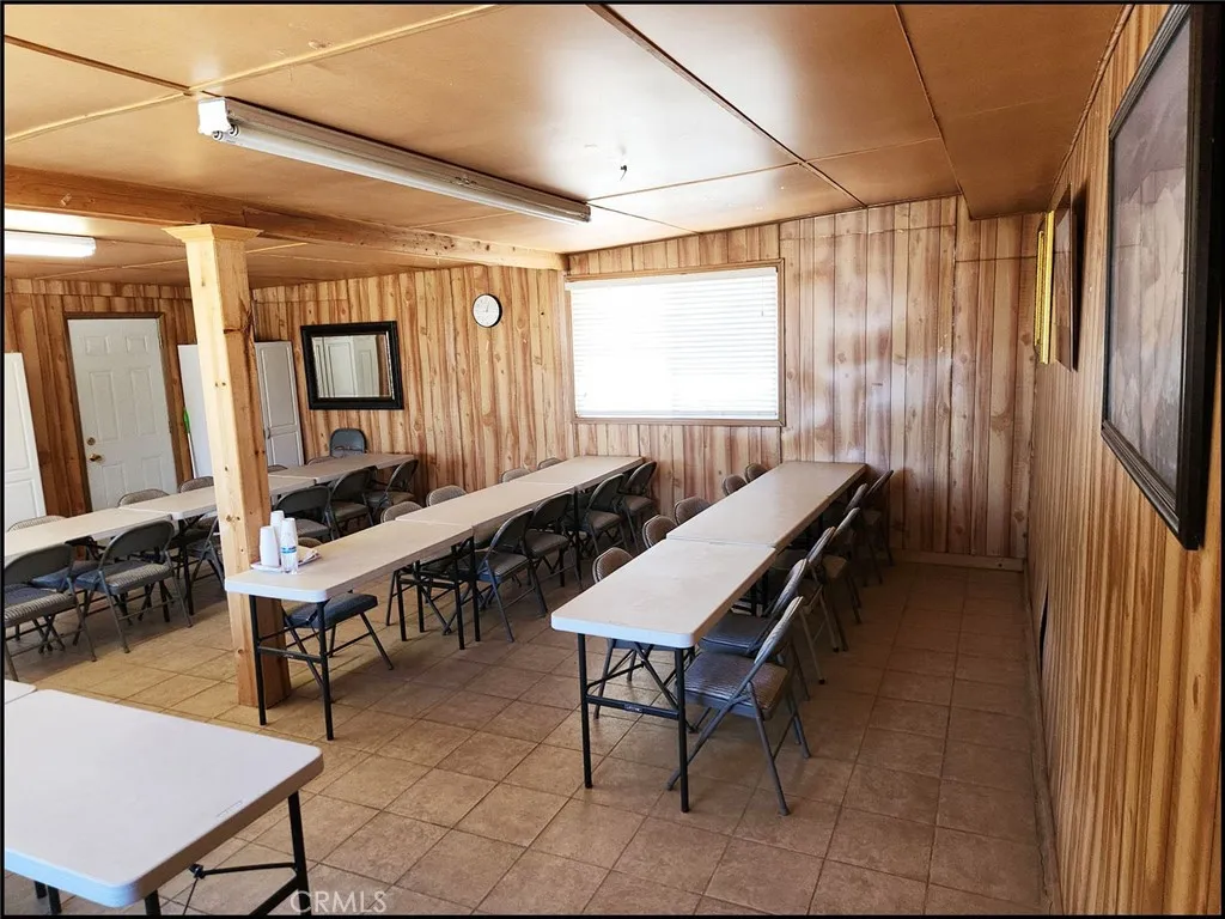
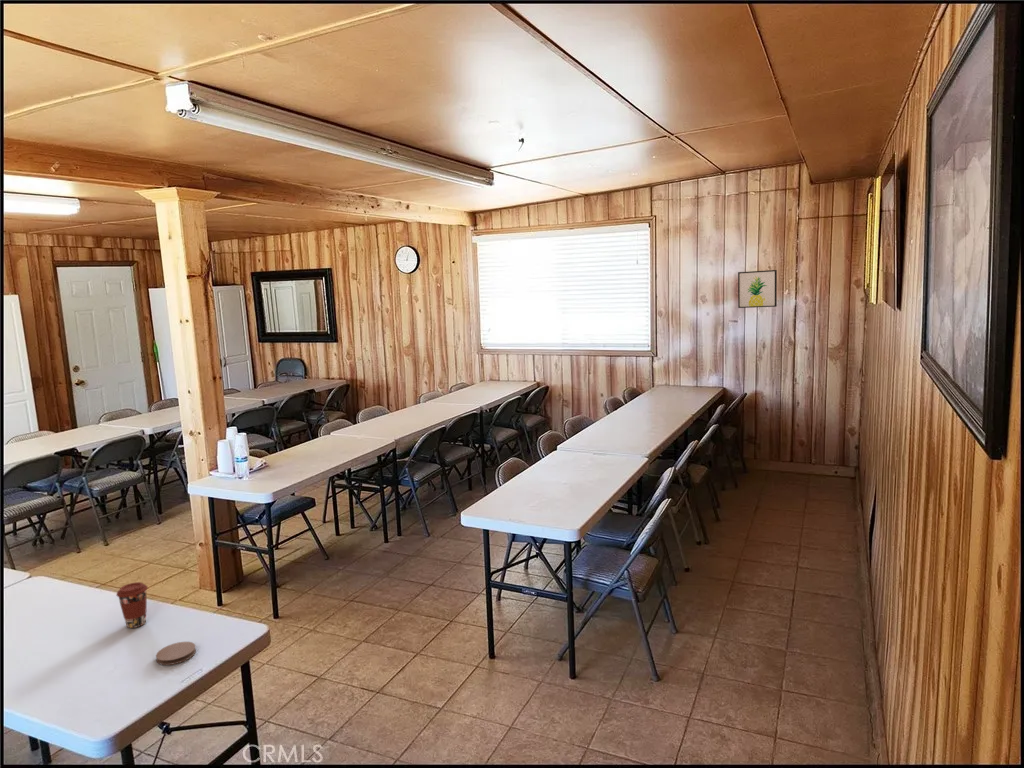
+ coffee cup (134, 605)
+ coaster (176, 653)
+ wall art (757, 289)
